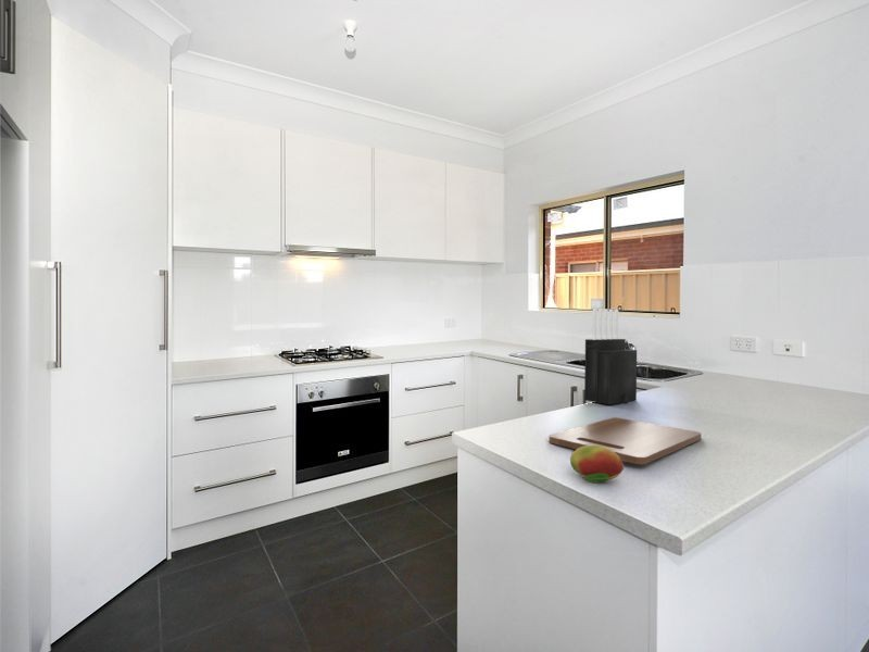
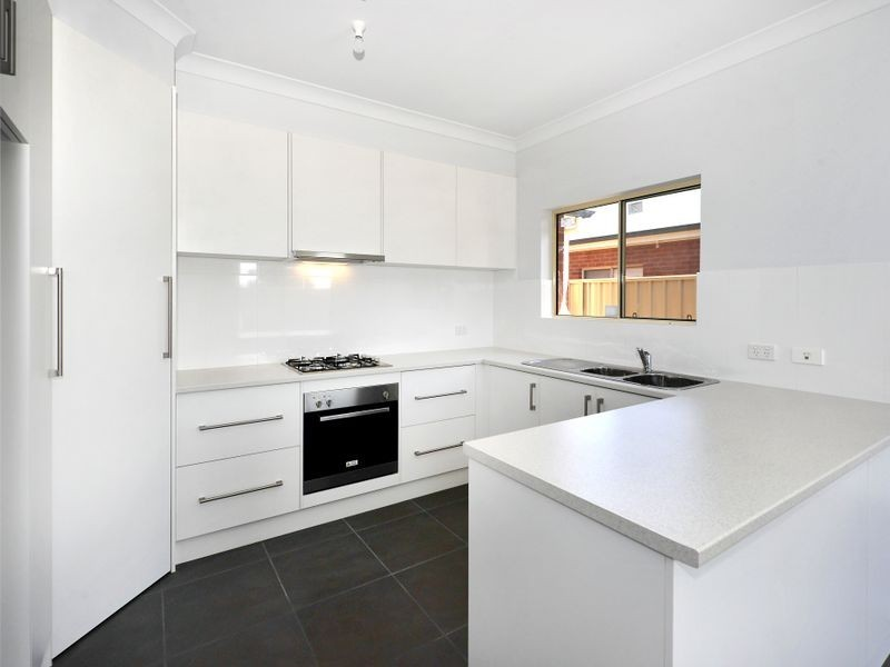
- knife block (614, 354)
- cutting board (626, 437)
- fruit (595, 462)
